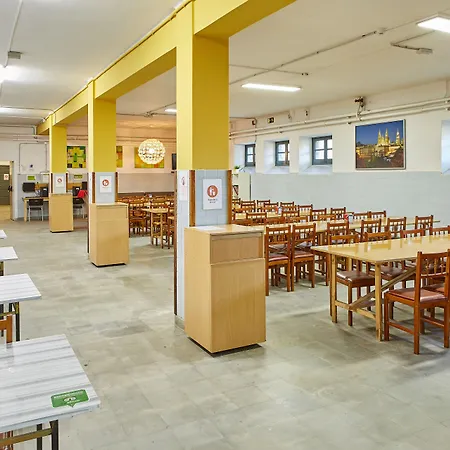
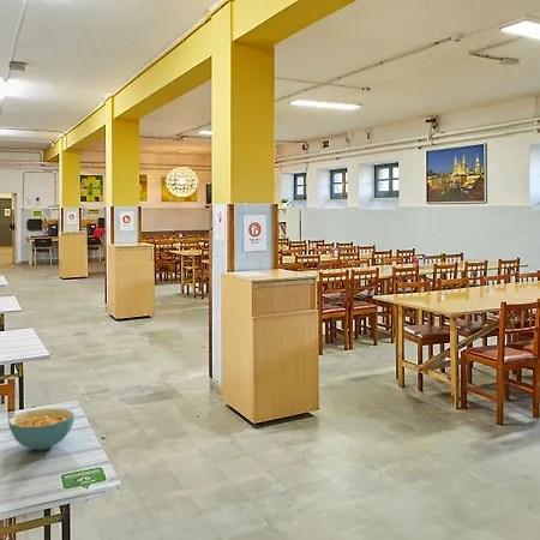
+ cereal bowl (42, 432)
